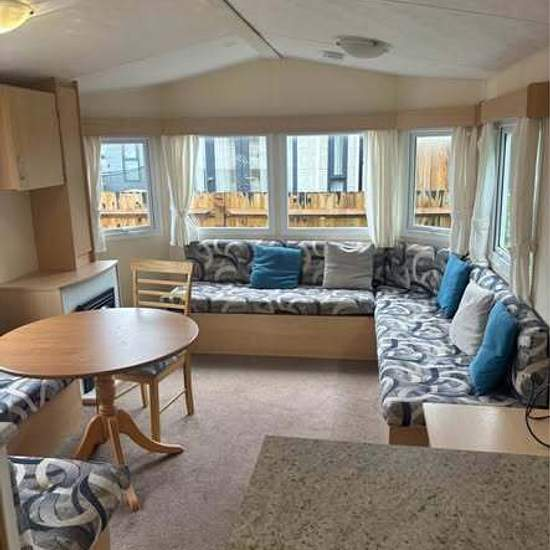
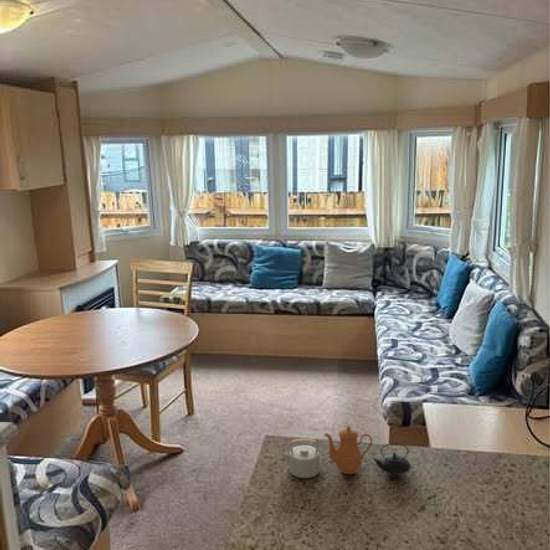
+ teapot (345, 448)
